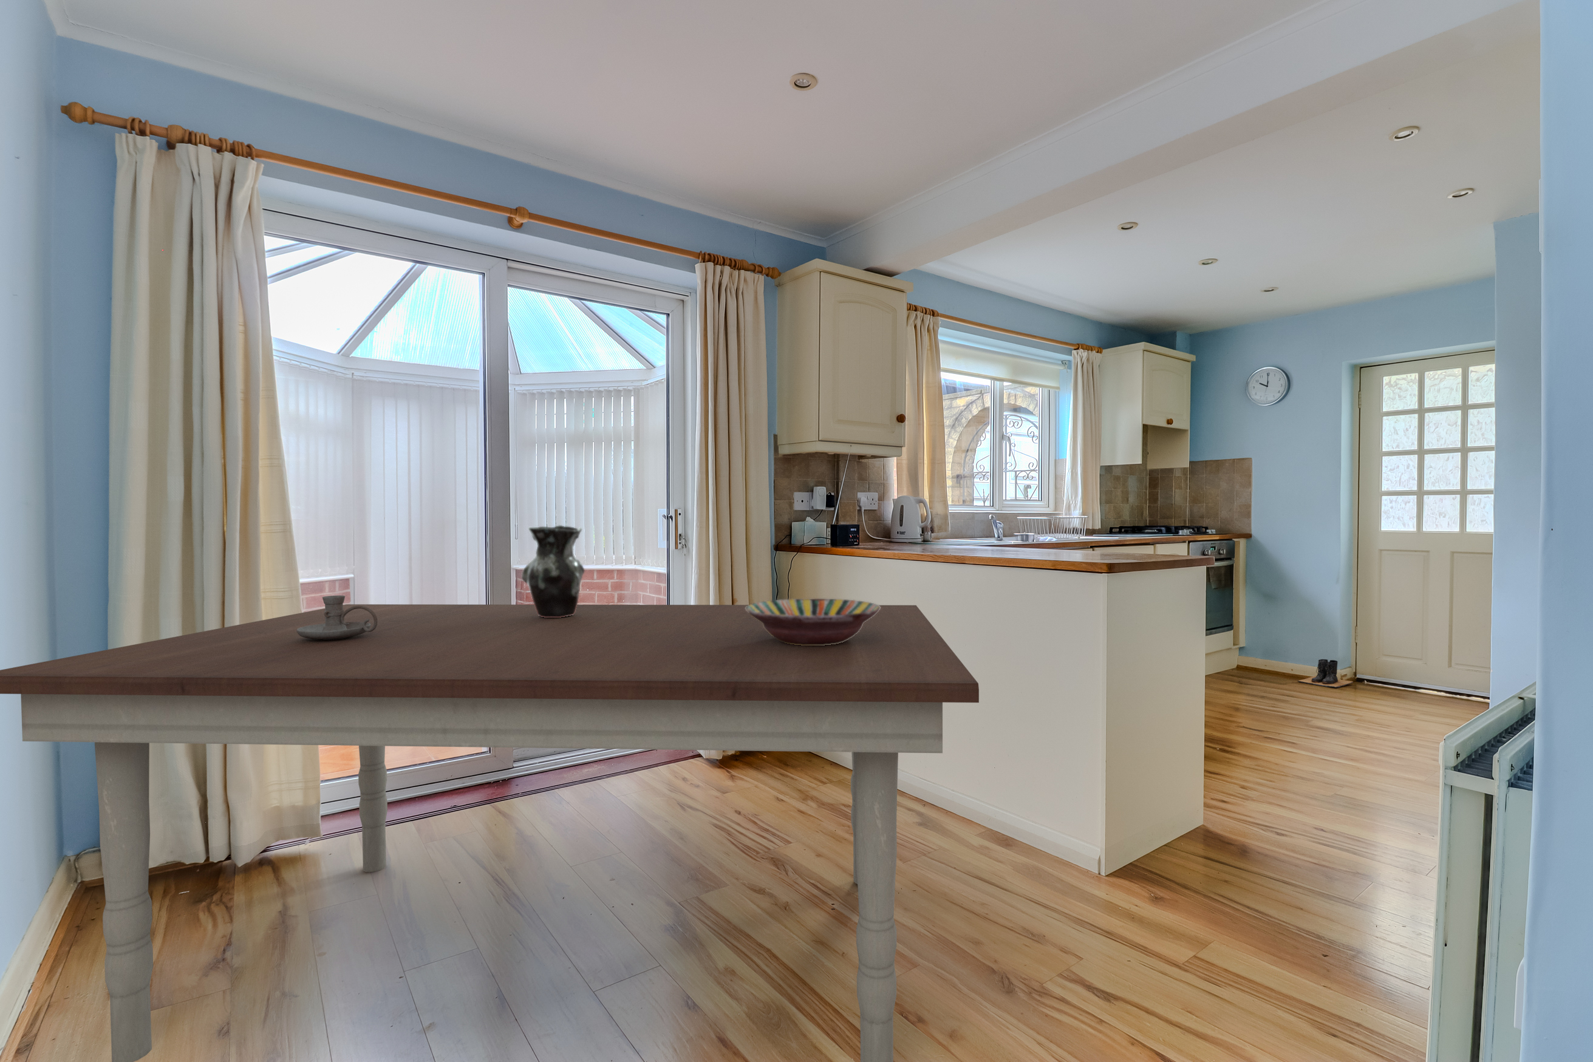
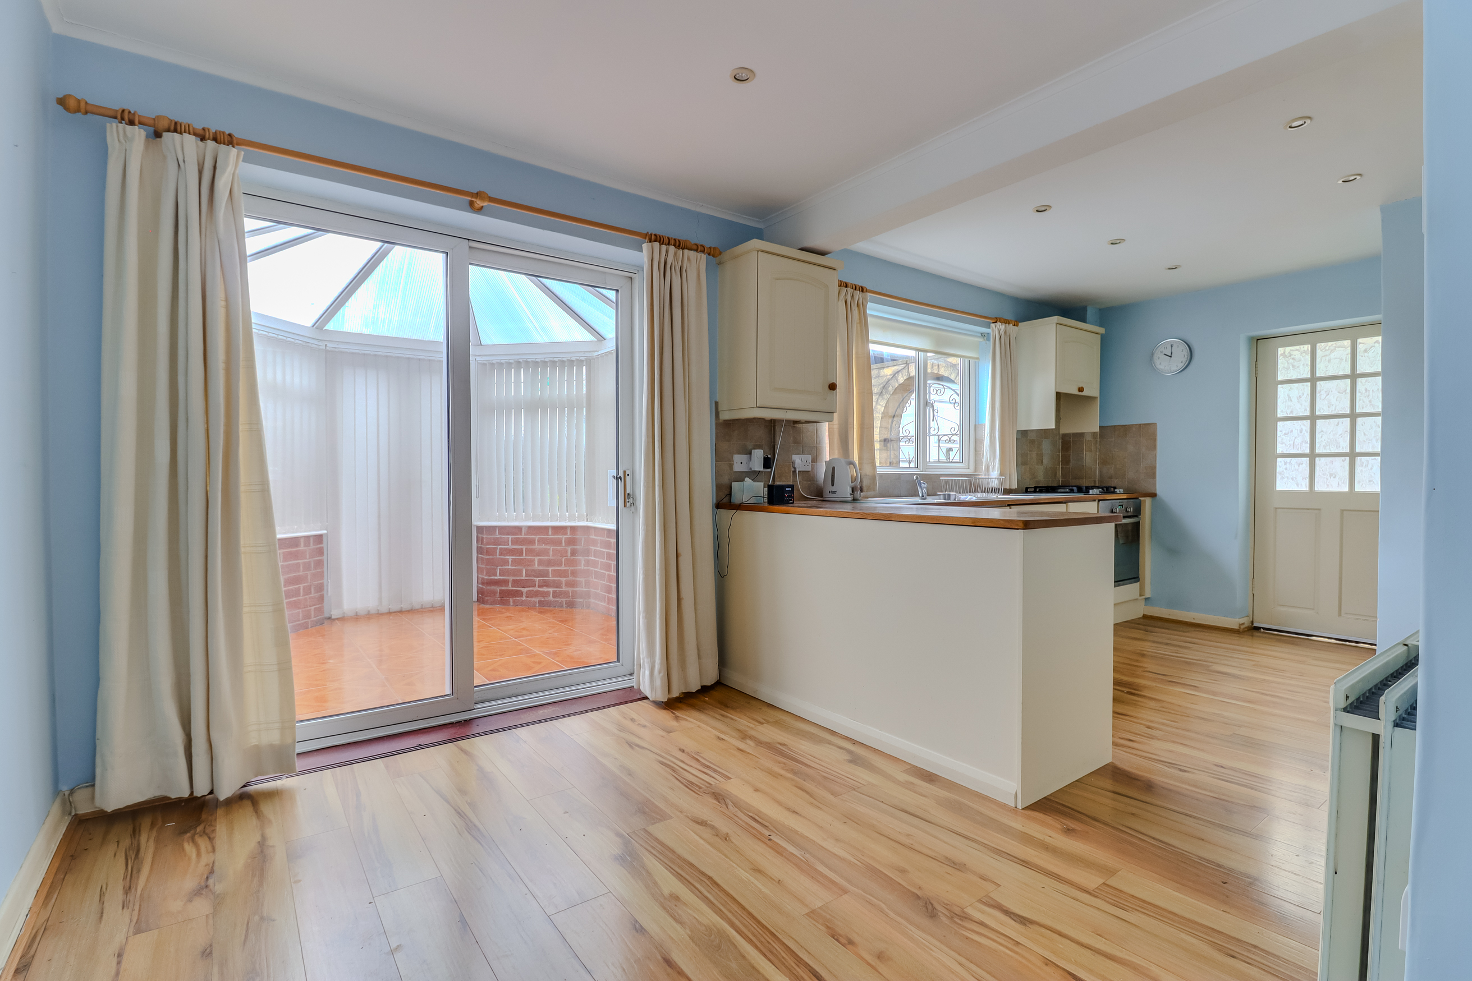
- serving bowl (813, 622)
- vase (554, 570)
- candle holder (340, 616)
- dining table (569, 748)
- boots (1325, 672)
